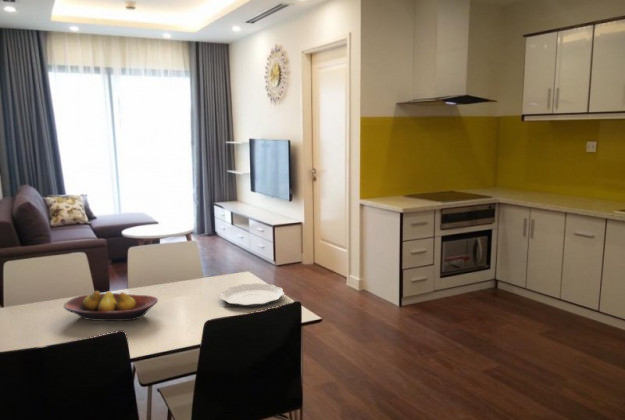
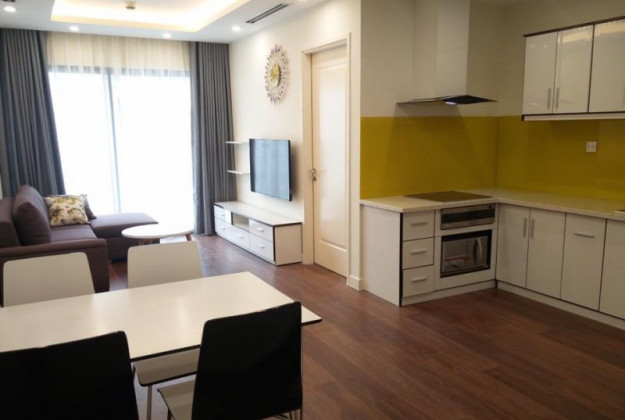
- fruit bowl (111, 303)
- plate (252, 295)
